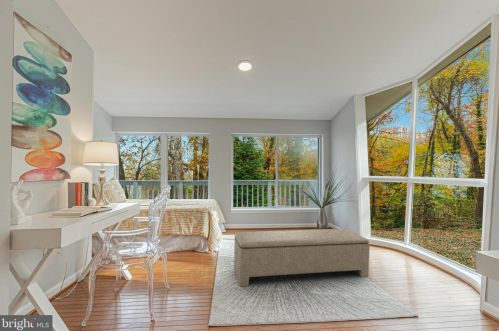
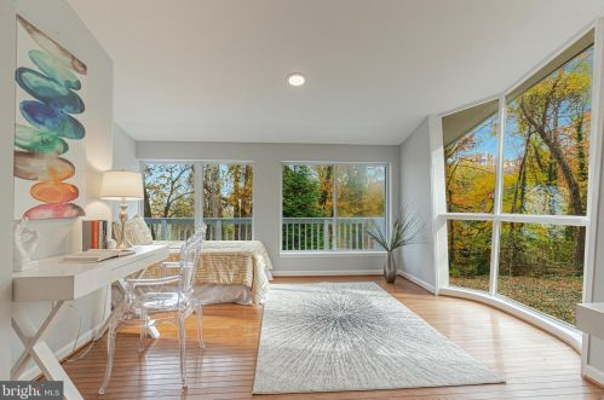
- bench (300, 253)
